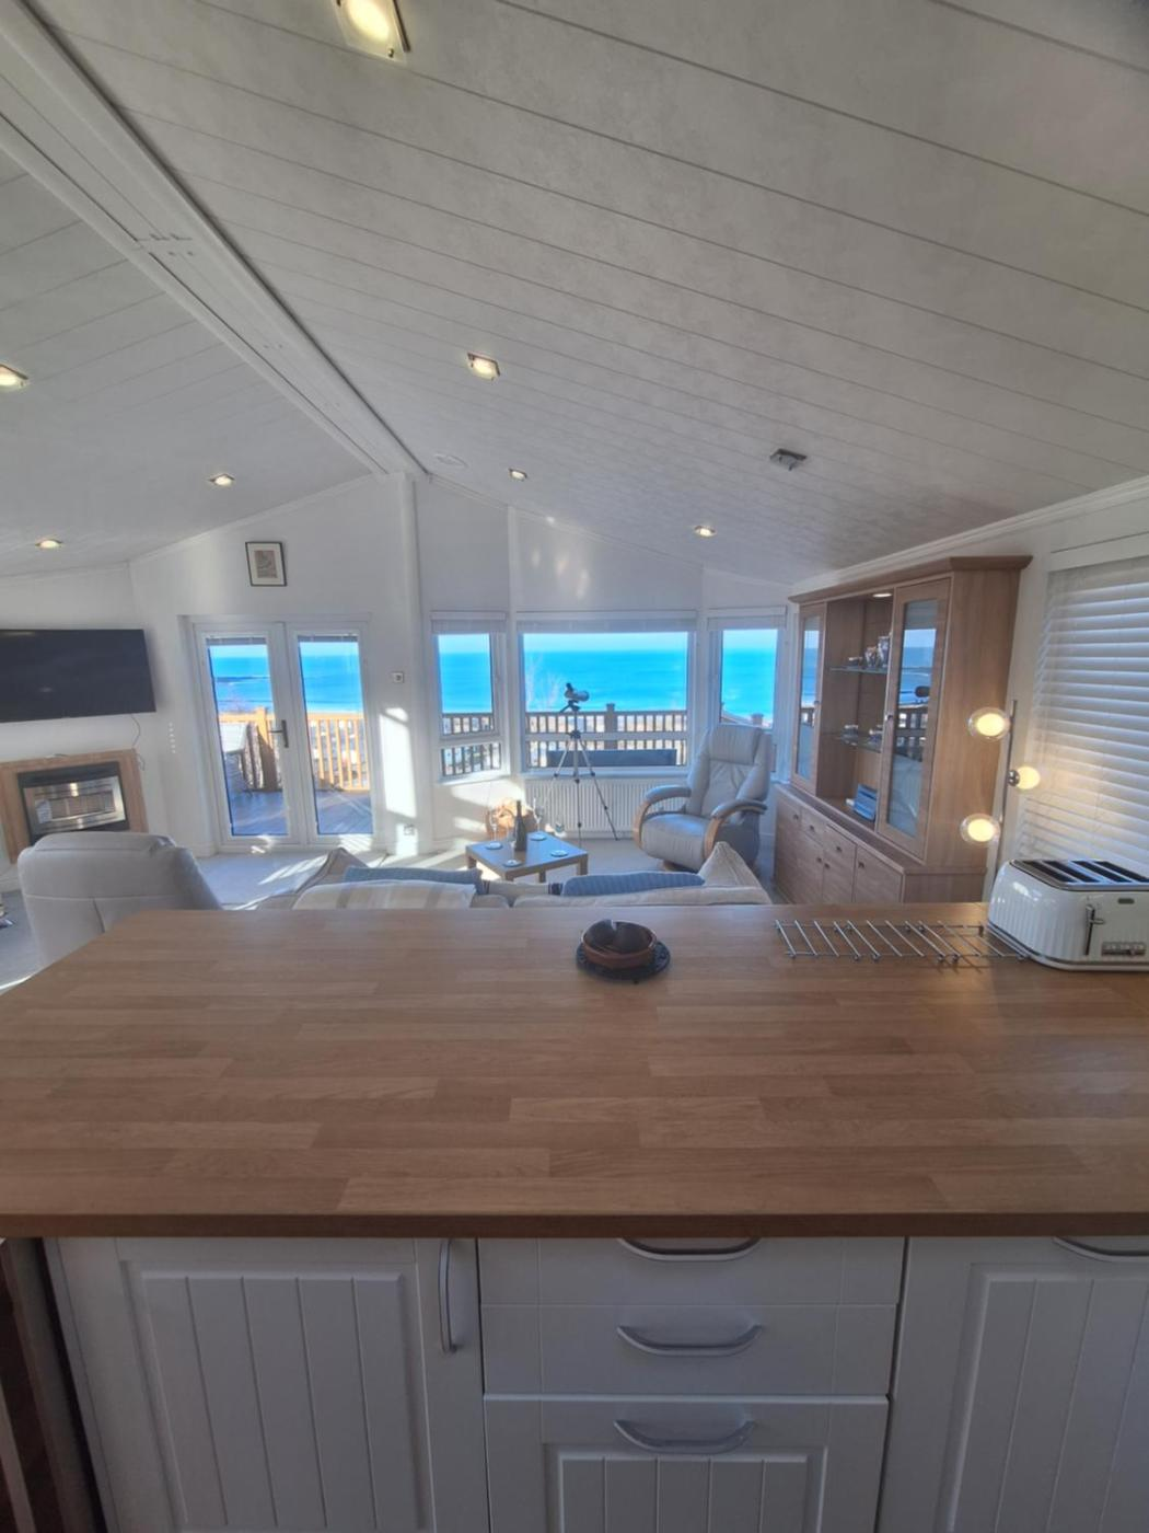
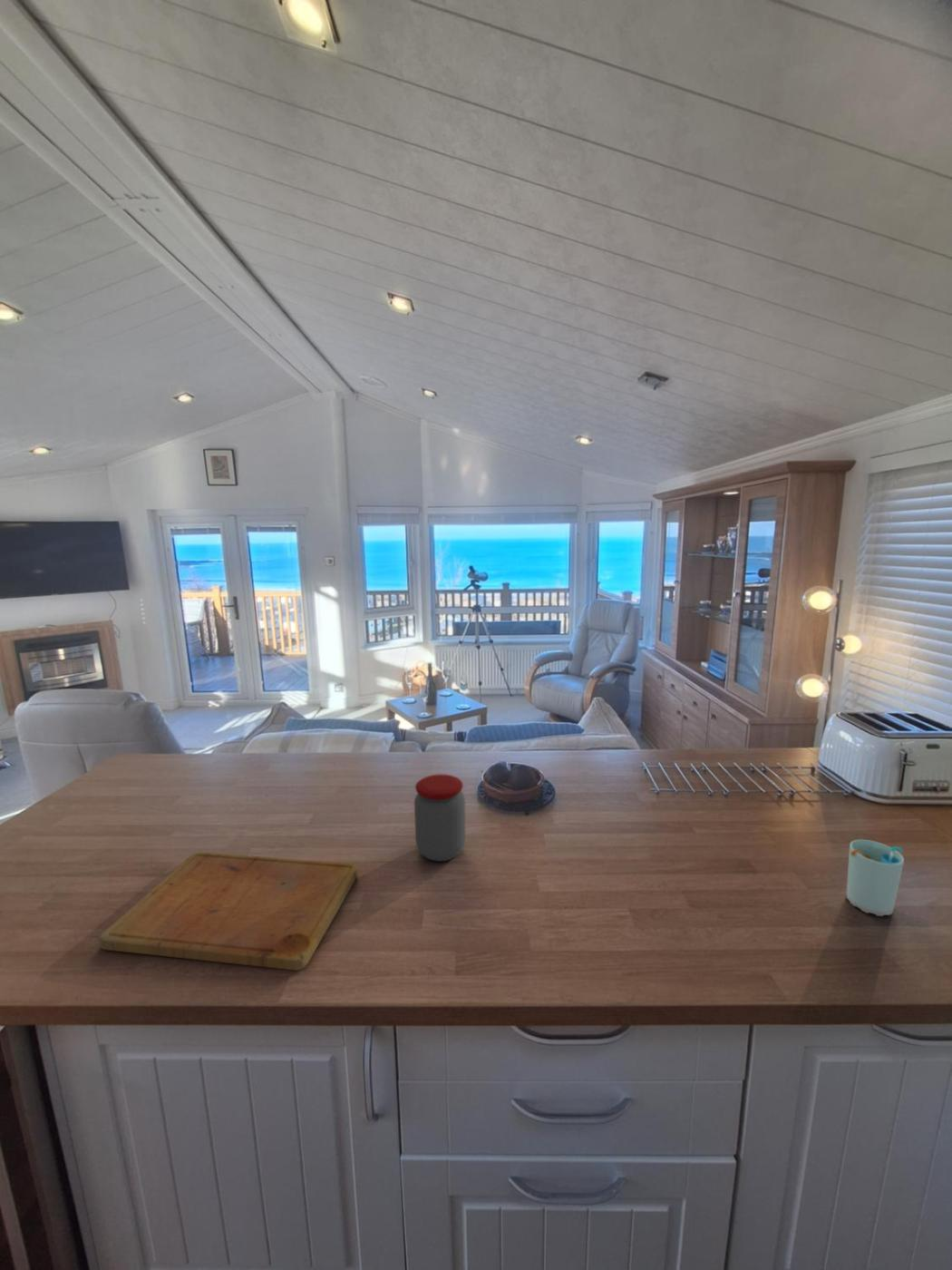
+ cup (872, 872)
+ jar (440, 816)
+ cutting board (240, 902)
